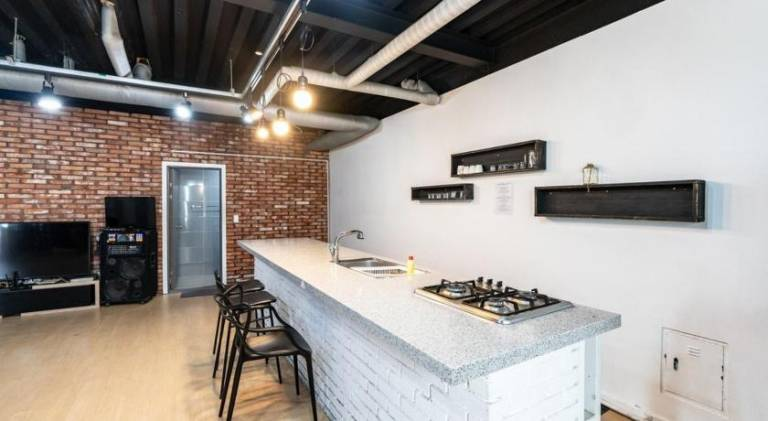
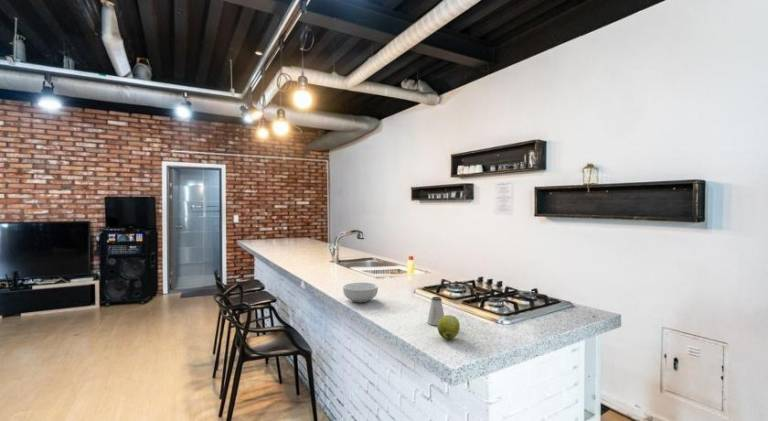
+ saltshaker (436, 310)
+ apple (448, 326)
+ cereal bowl (360, 293)
